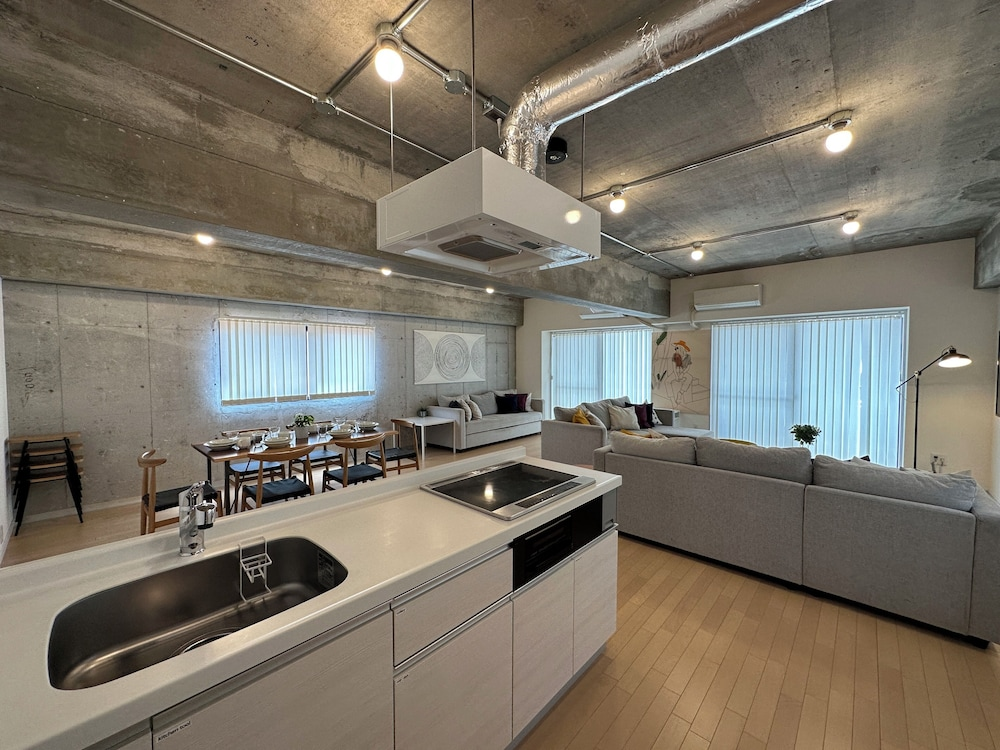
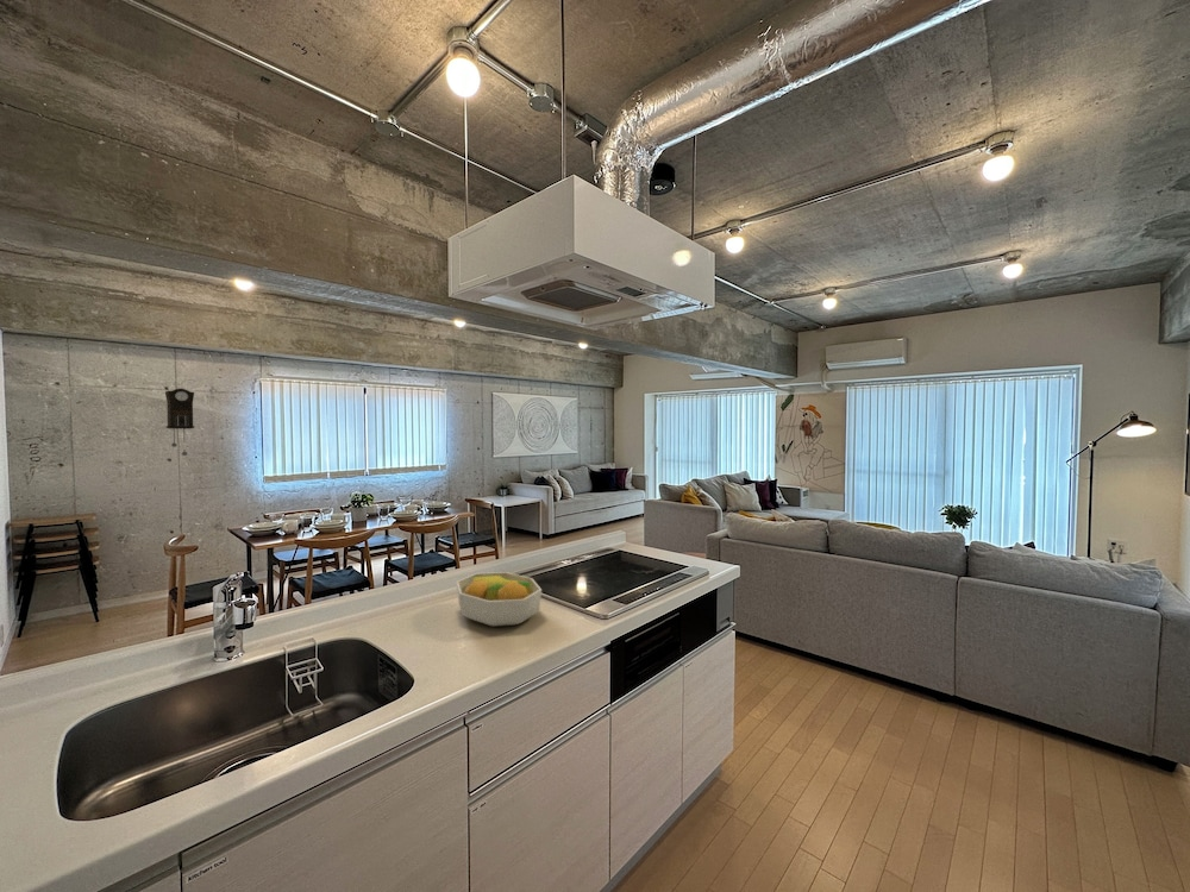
+ fruit bowl (497, 592)
+ pendulum clock (180, 422)
